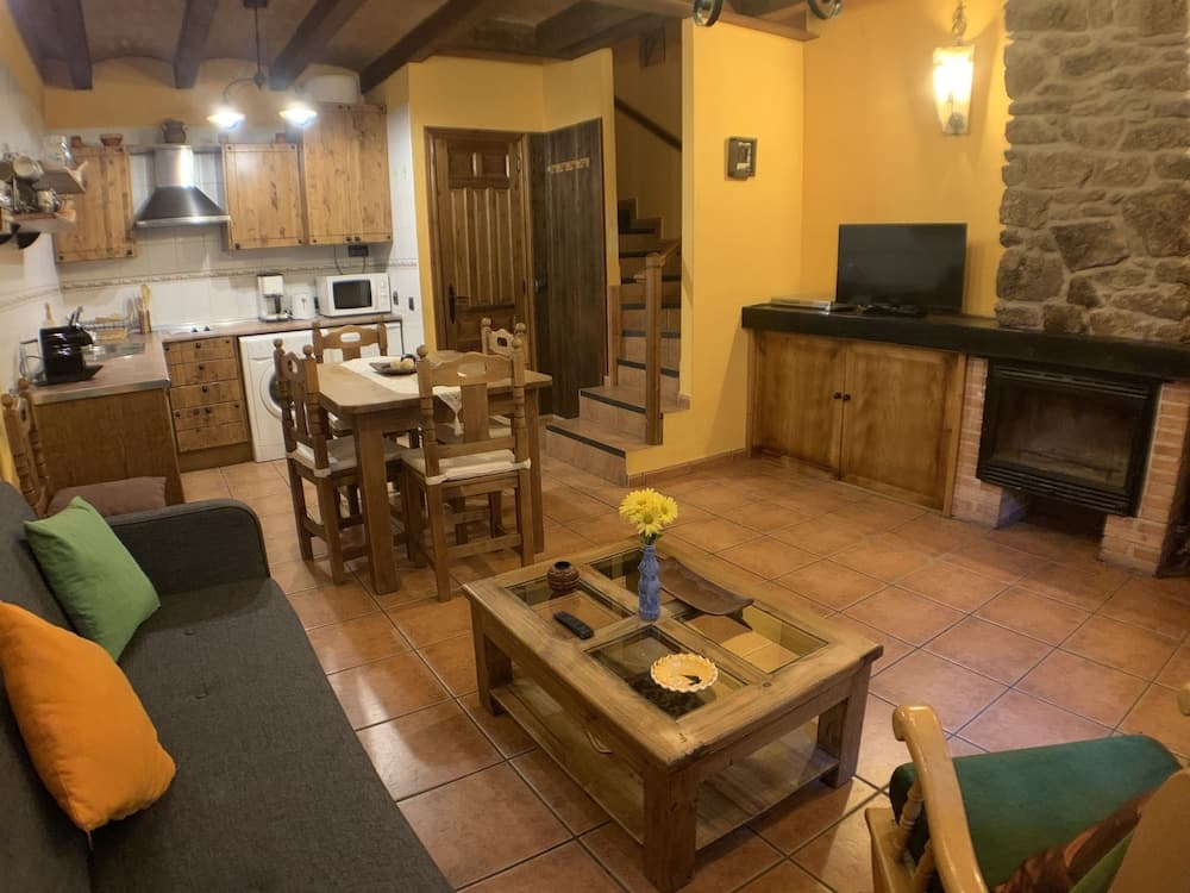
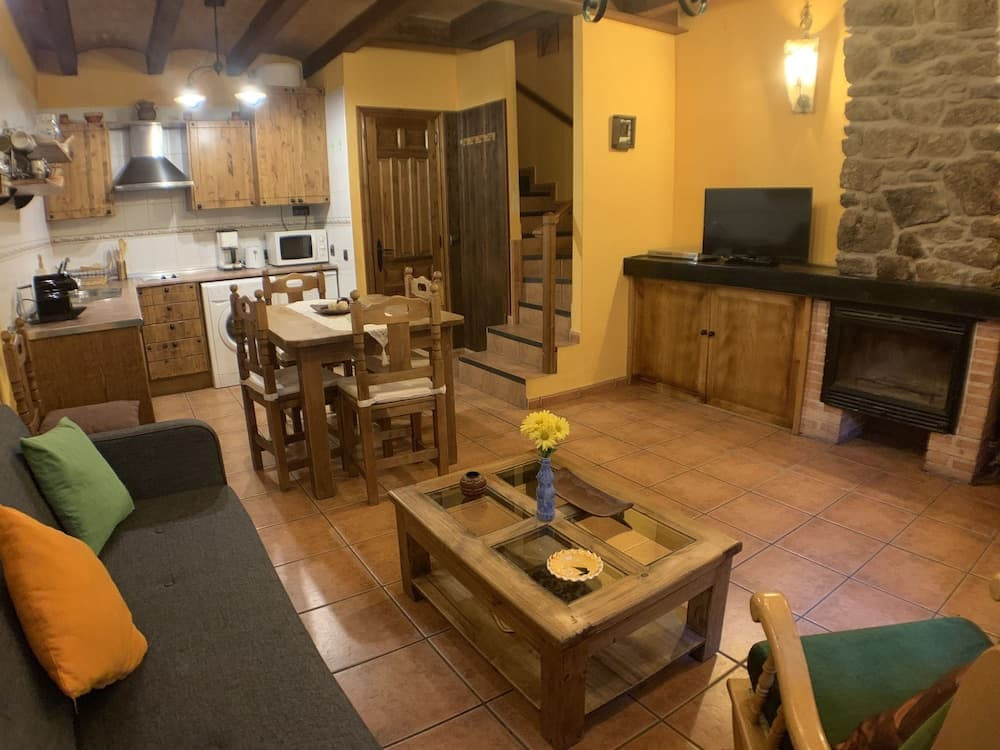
- remote control (571, 622)
